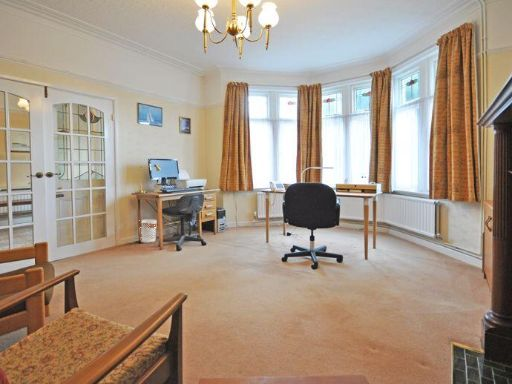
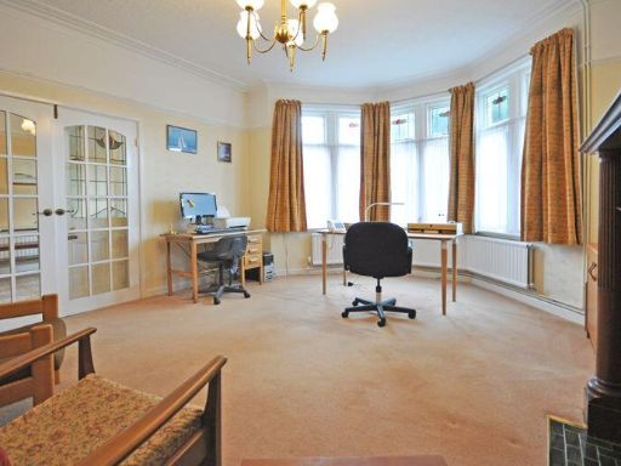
- wastebasket (148, 230)
